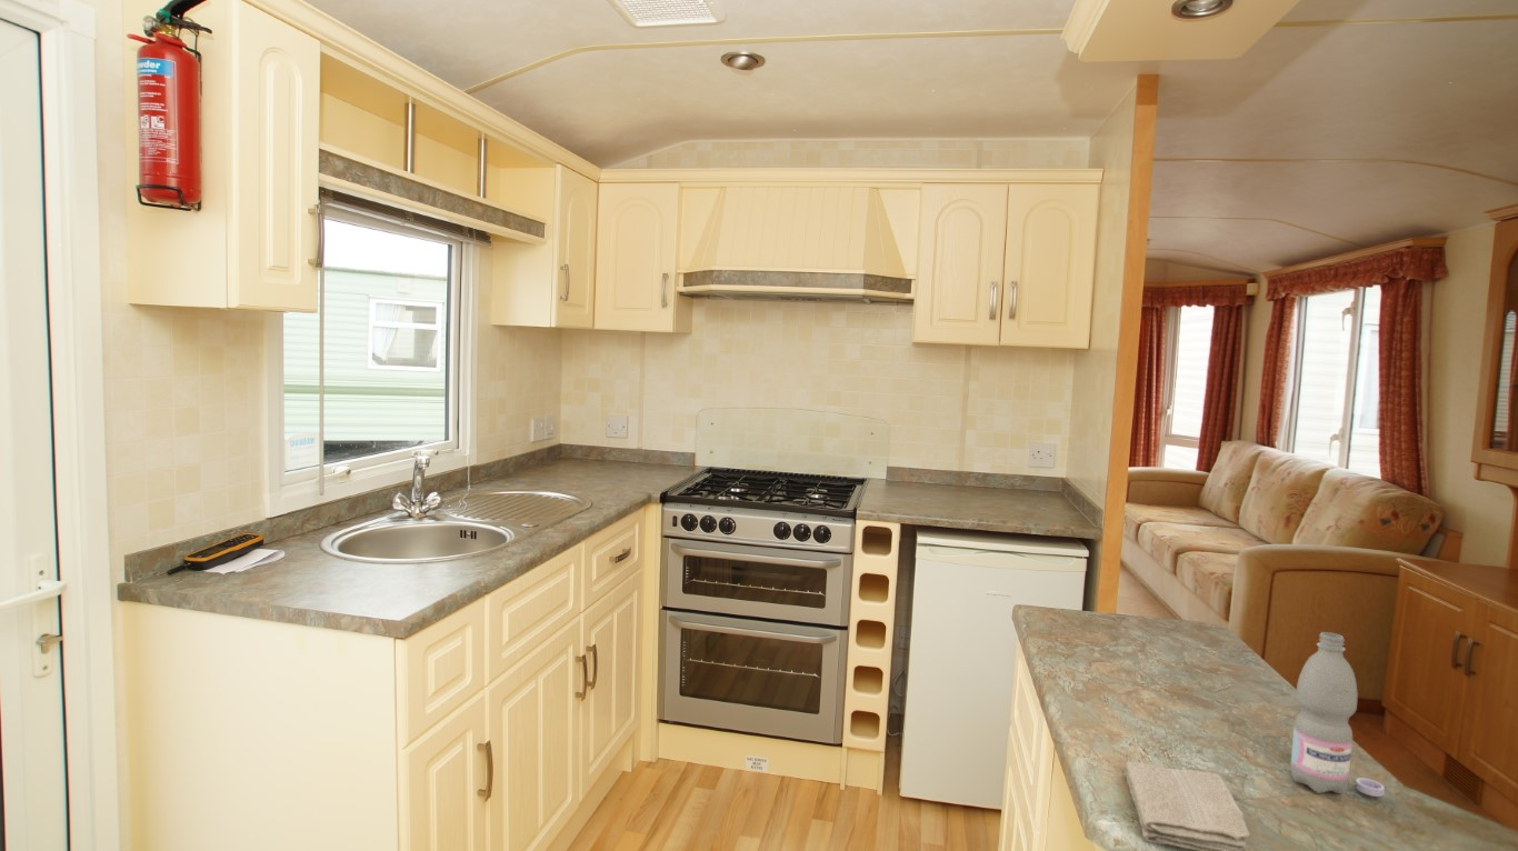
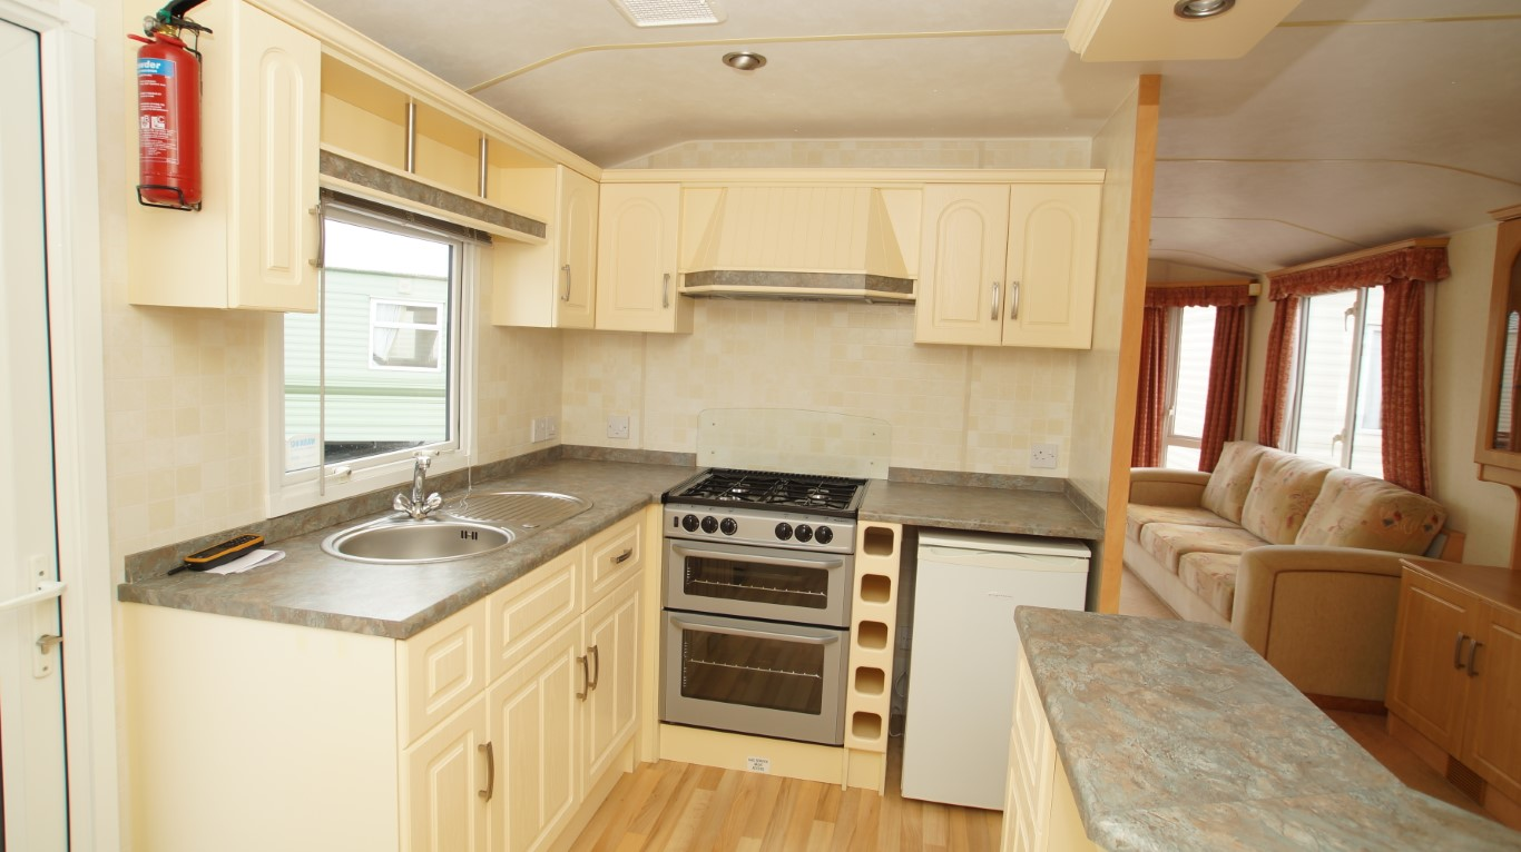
- washcloth (1182, 802)
- water bottle (1342, 712)
